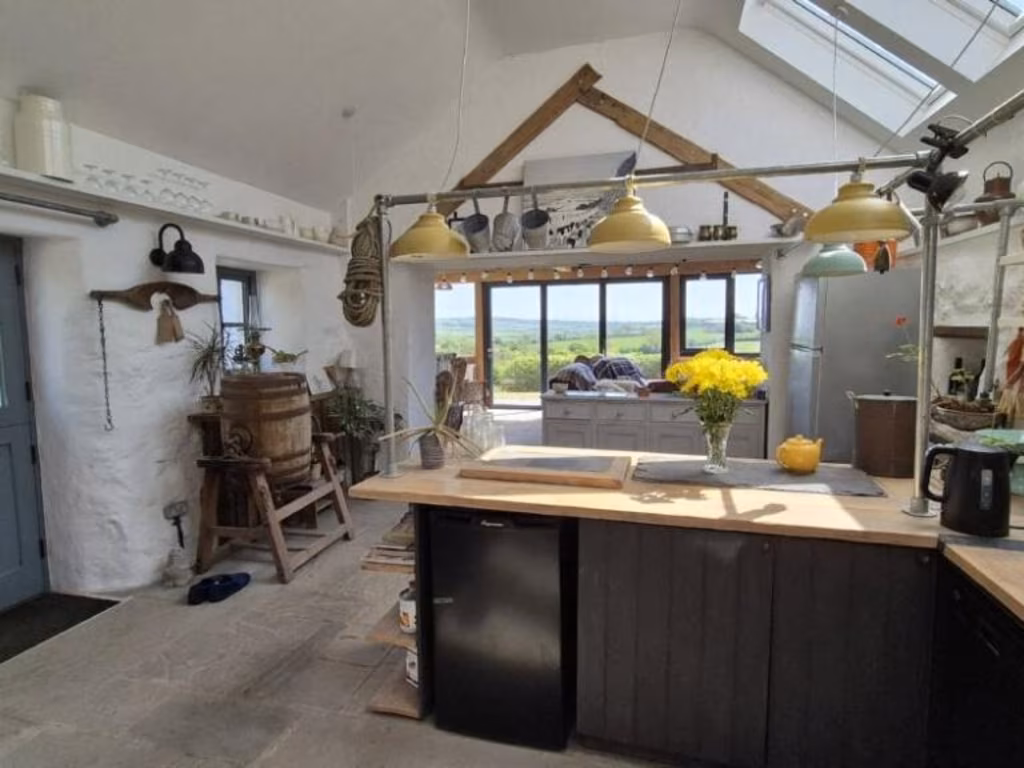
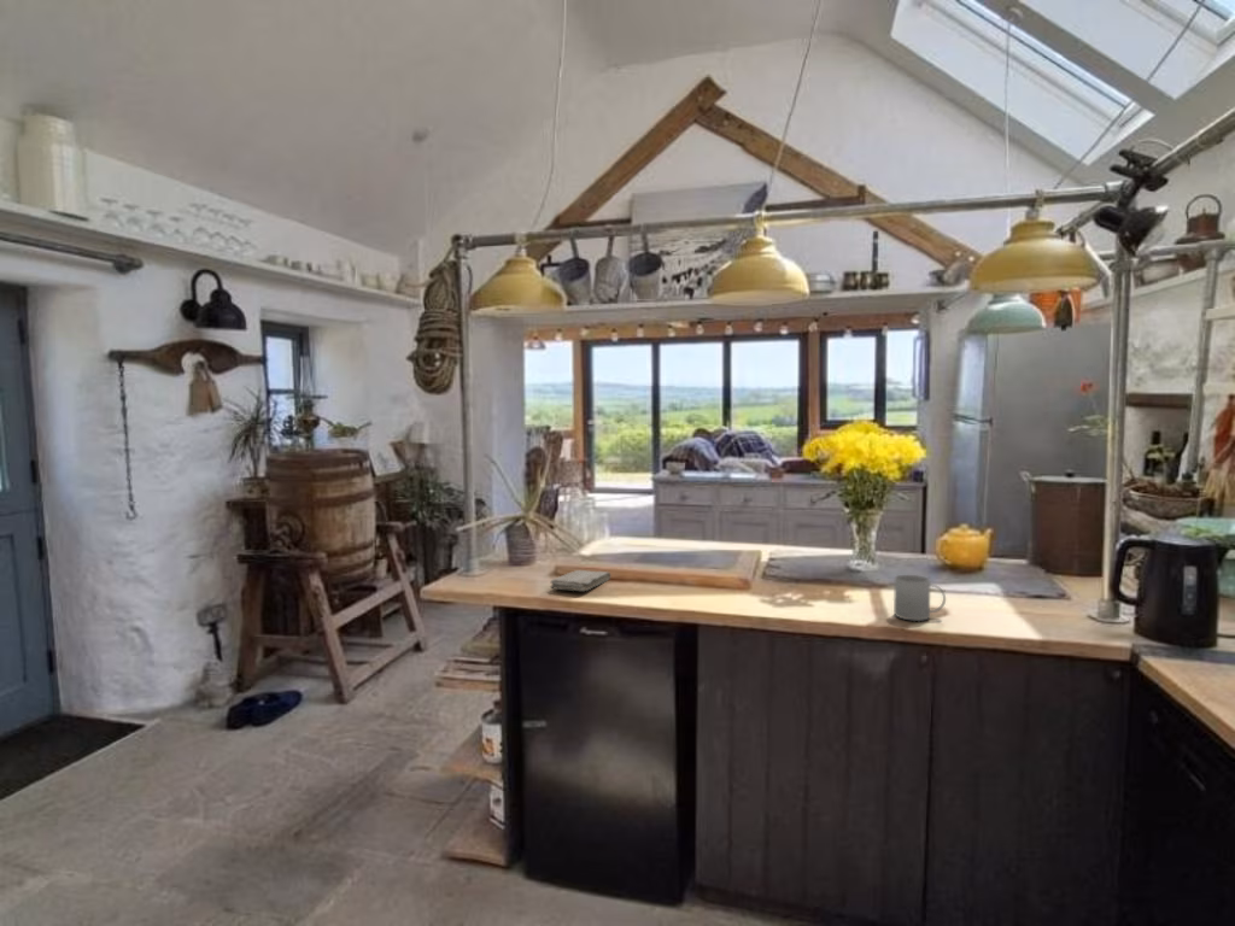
+ washcloth (580, 579)
+ mug (919, 597)
